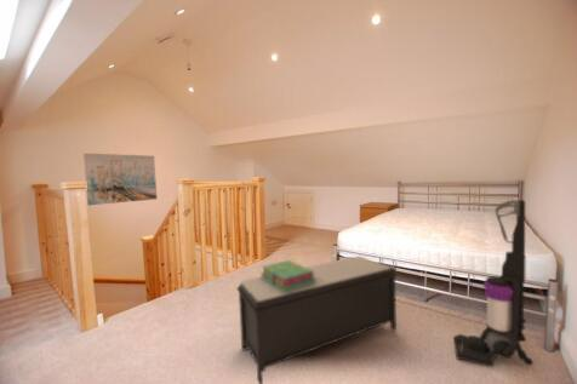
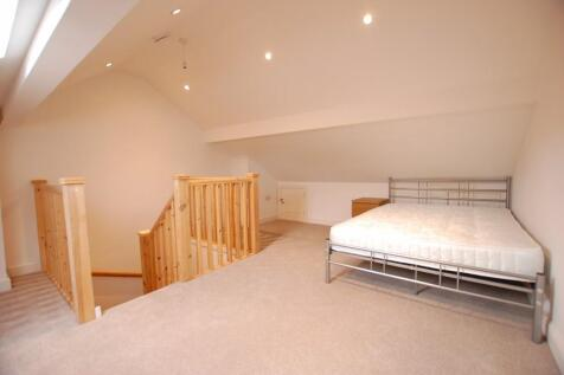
- vacuum cleaner (491, 279)
- bench (320, 306)
- stack of books (286, 274)
- wall art (124, 178)
